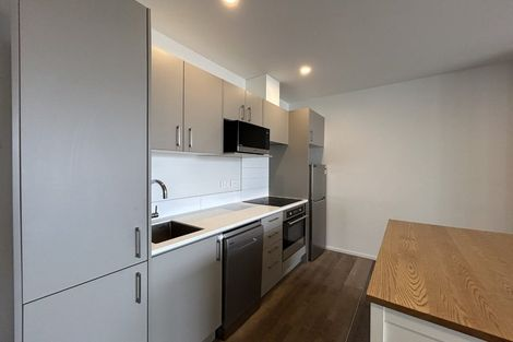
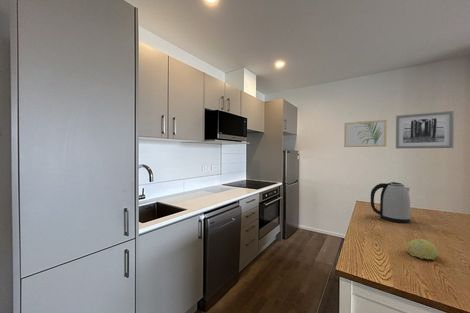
+ kettle (389, 200)
+ fruit (421, 247)
+ wall art (422, 130)
+ wall art (364, 134)
